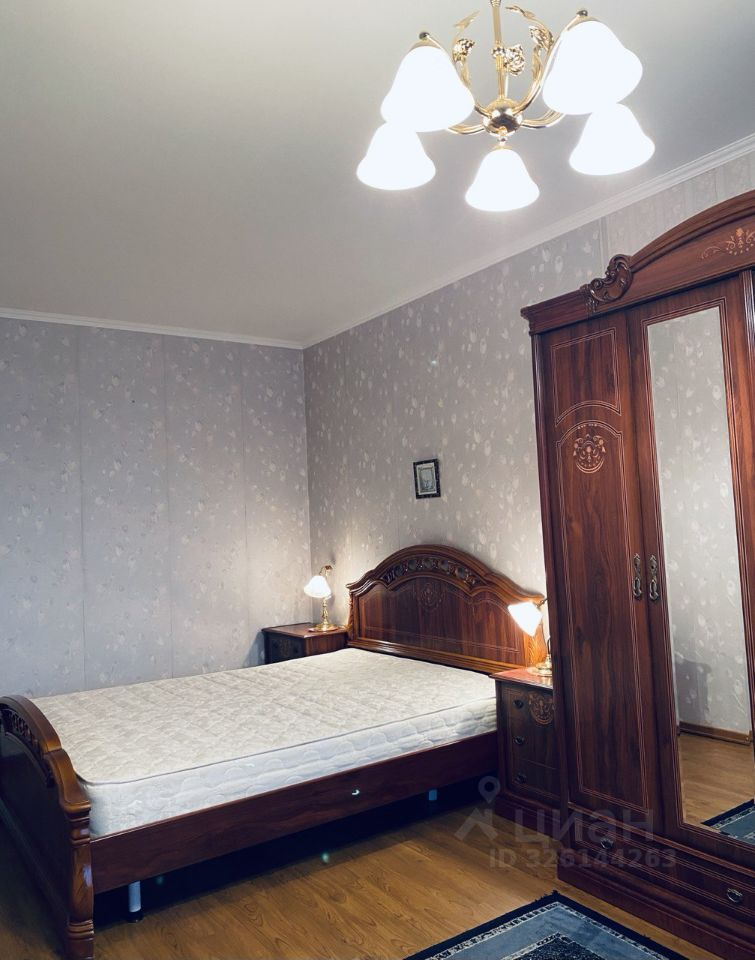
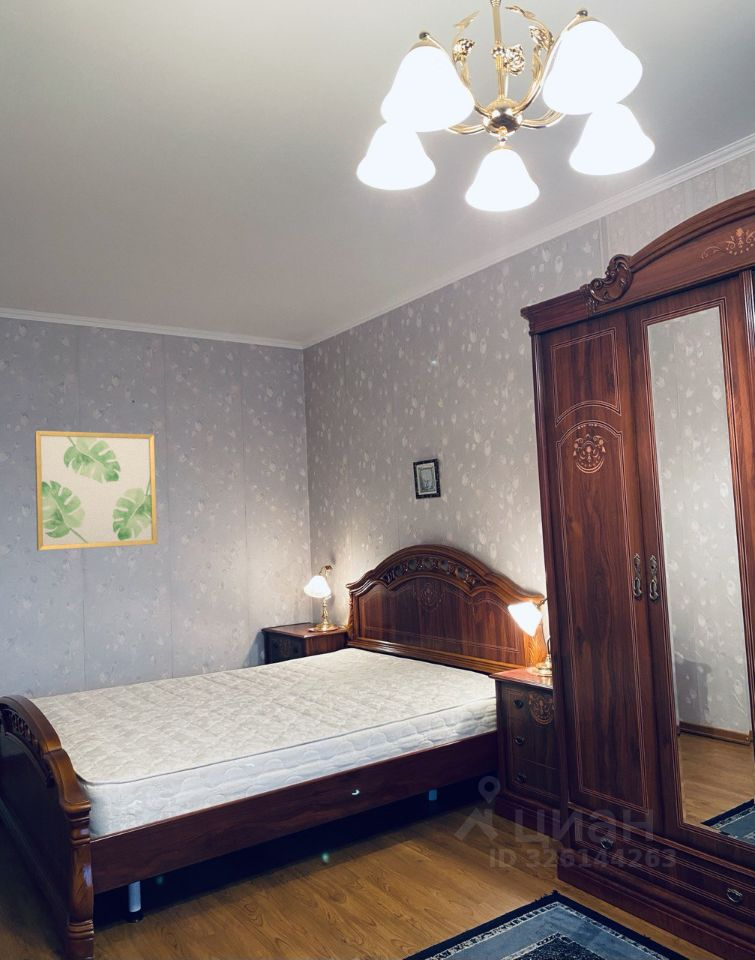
+ wall art (98, 489)
